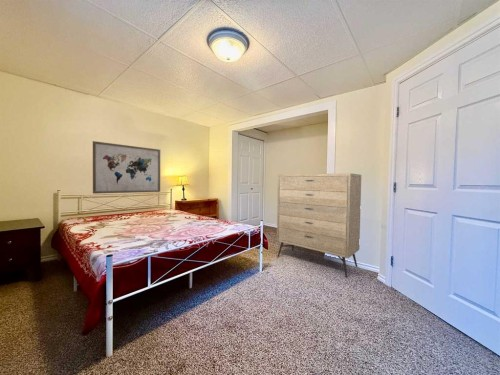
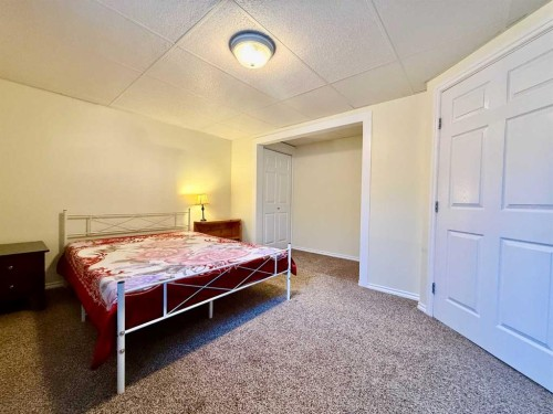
- wall art (130, 169)
- dresser (316, 218)
